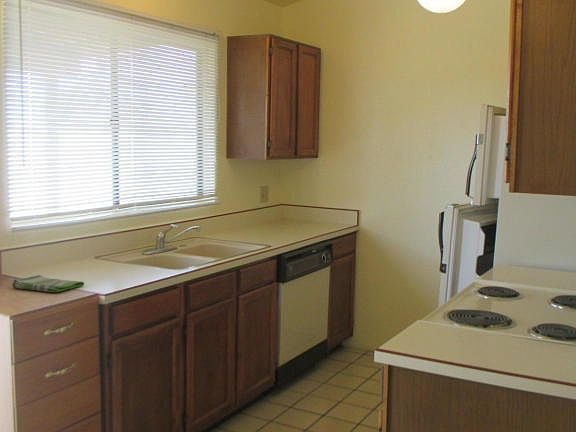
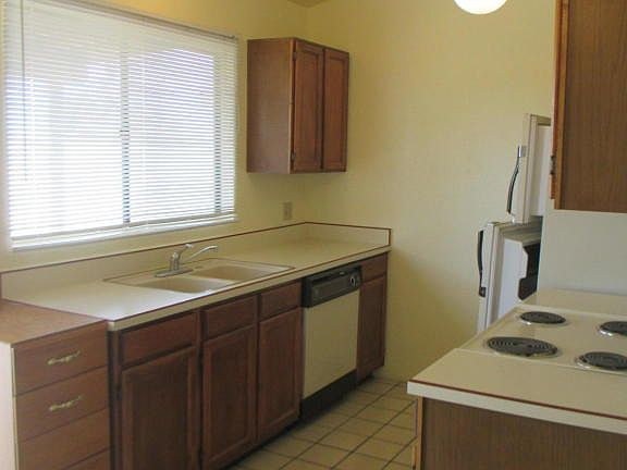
- dish towel (48, 282)
